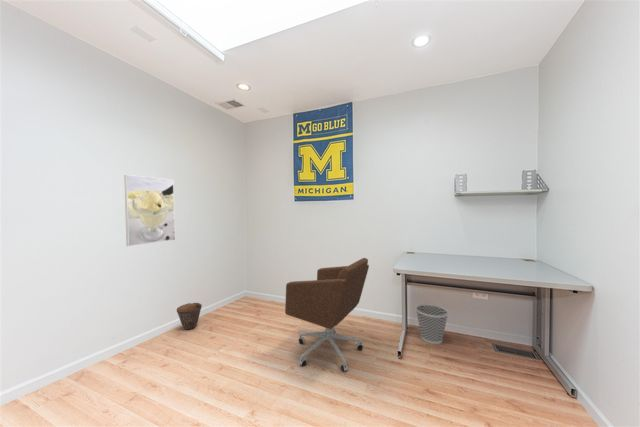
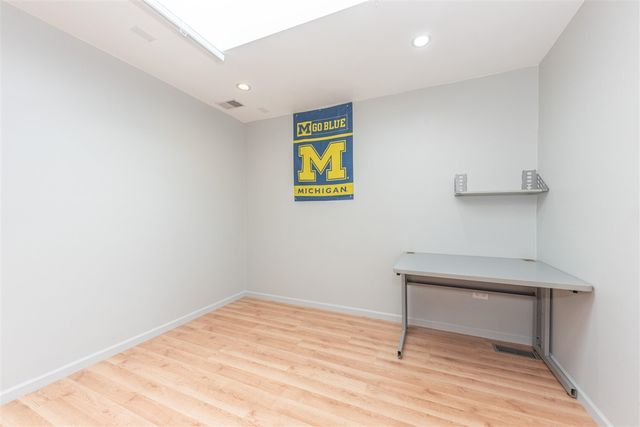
- wastebasket (431, 323)
- office chair (329, 305)
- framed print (151, 210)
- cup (189, 317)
